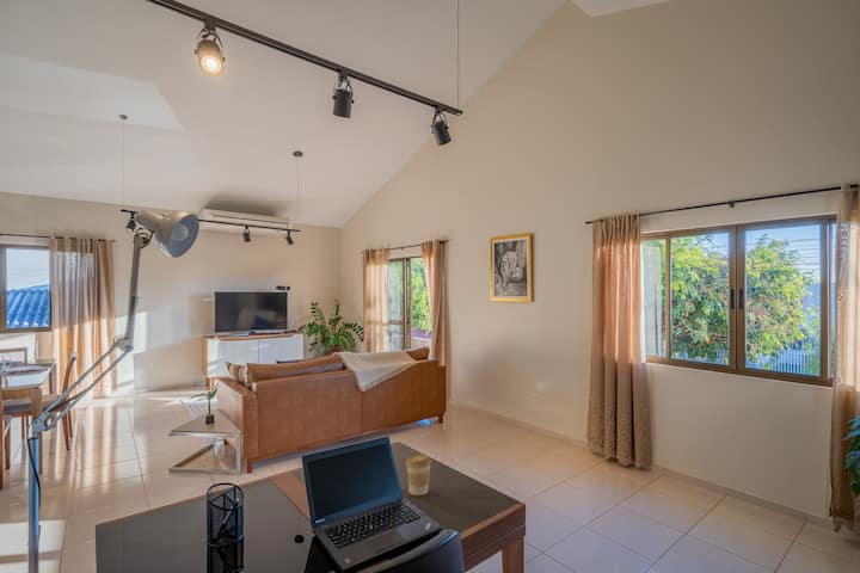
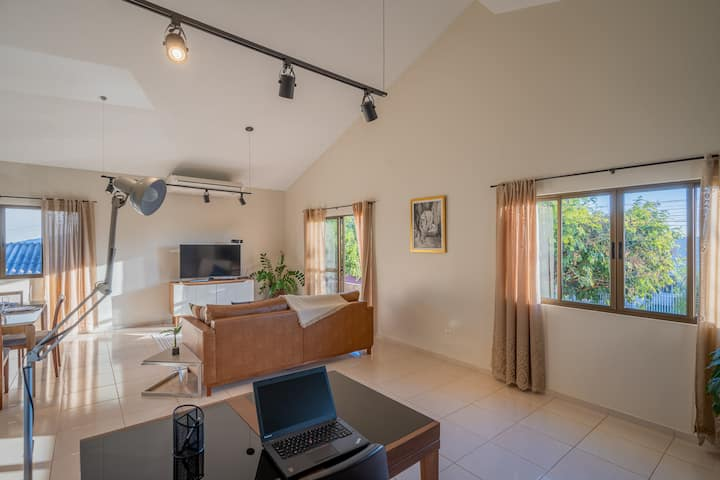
- coffee cup (418, 473)
